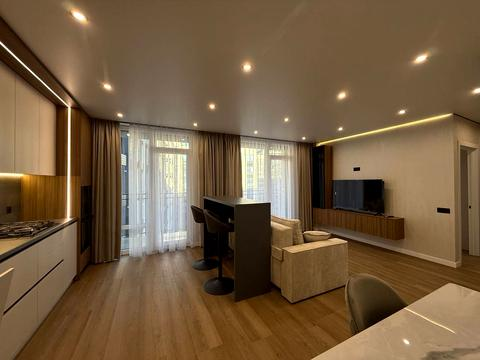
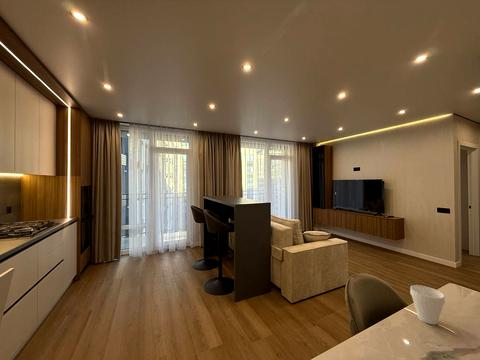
+ cup (427, 305)
